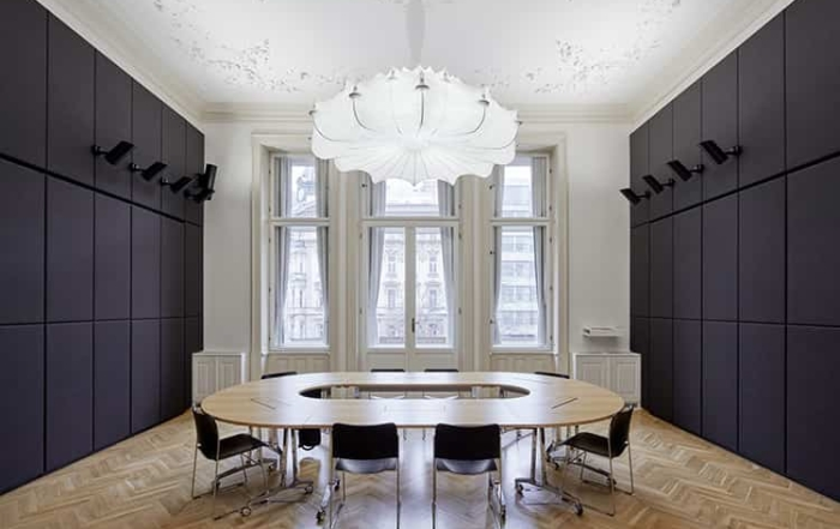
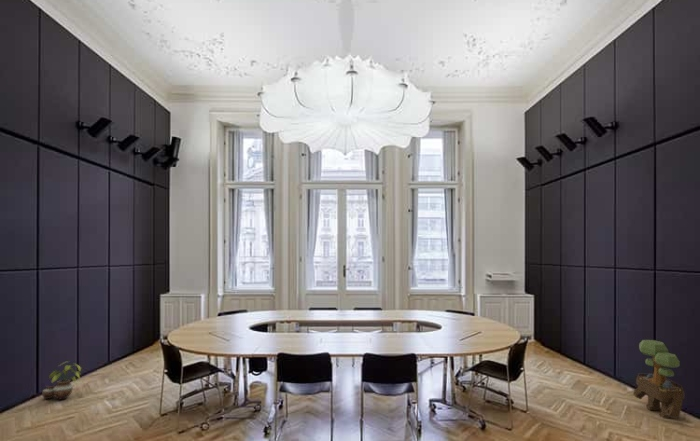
+ potted tree (659, 378)
+ potted plant (64, 379)
